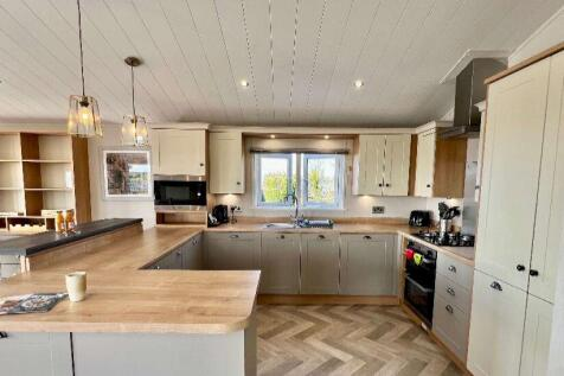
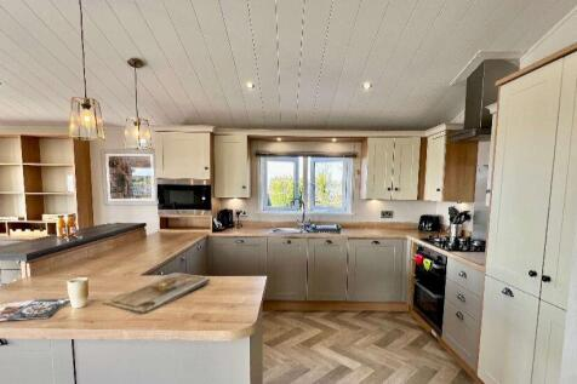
+ cutting board (161, 286)
